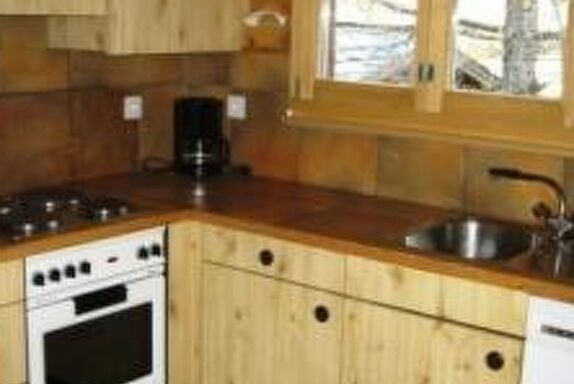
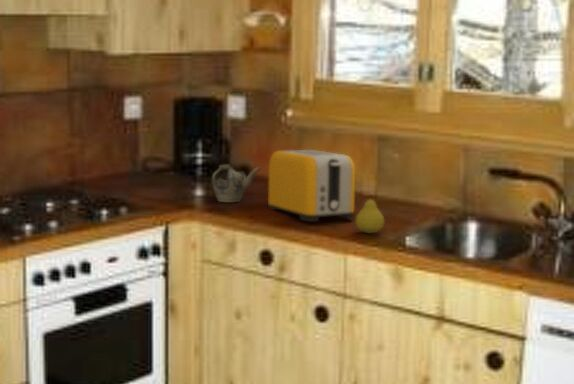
+ teapot (236, 183)
+ fruit (370, 214)
+ toaster (312, 183)
